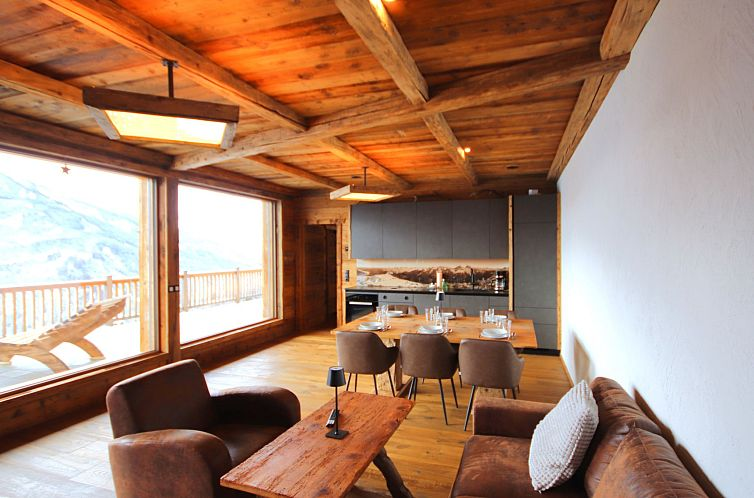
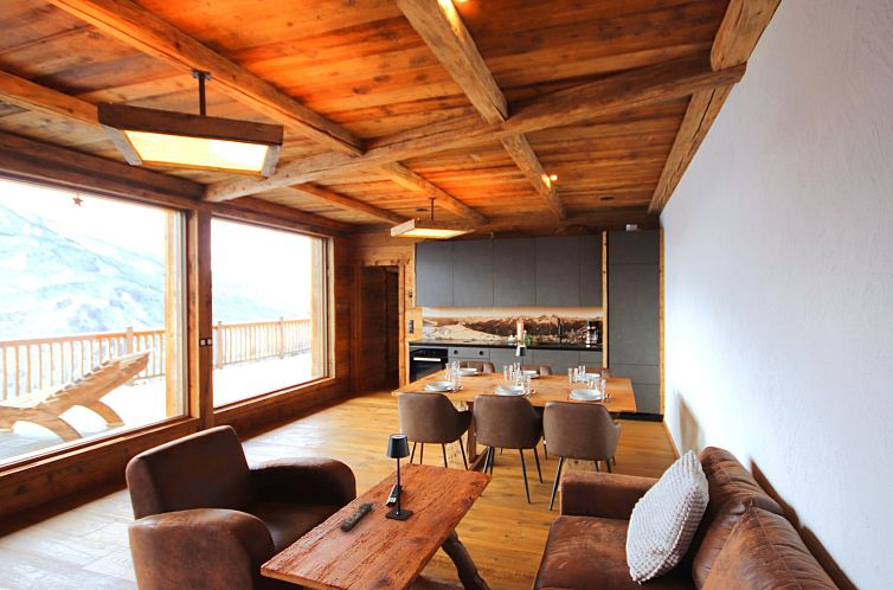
+ remote control (356, 515)
